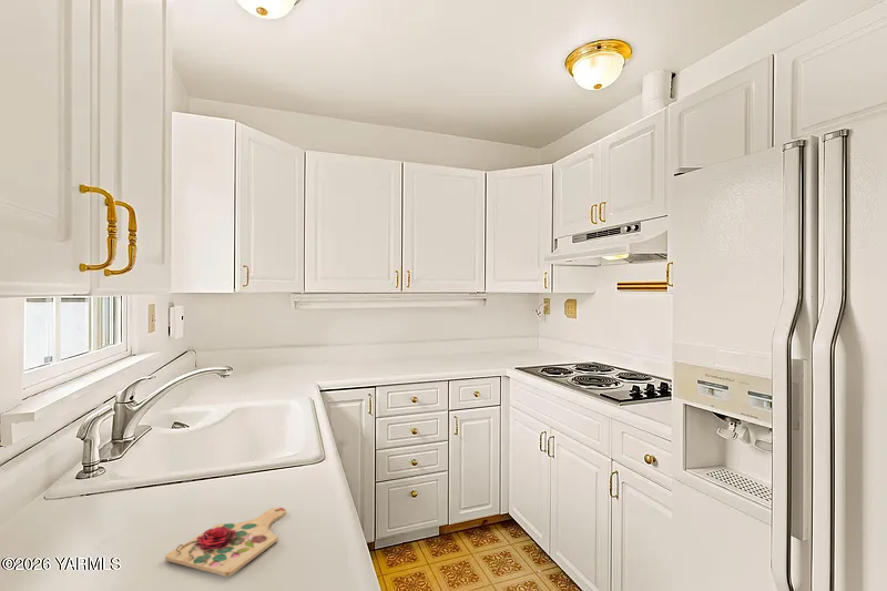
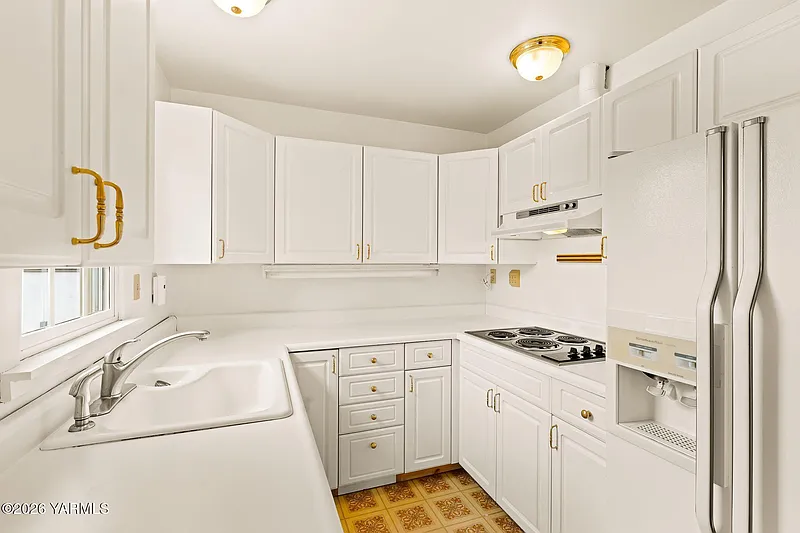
- cutting board (243, 529)
